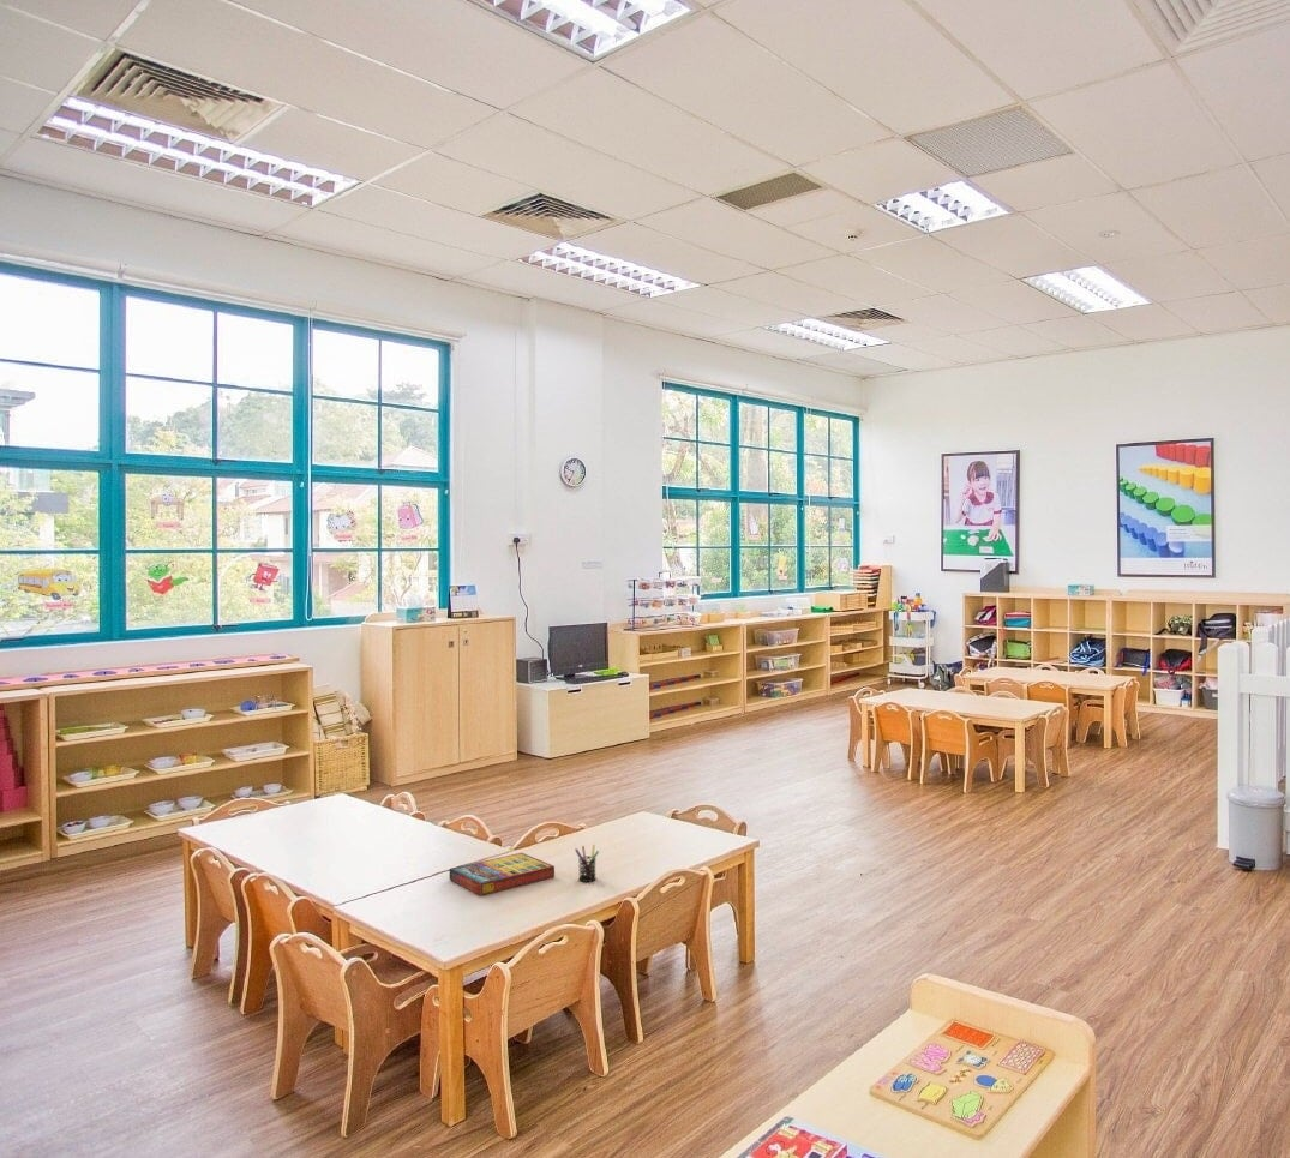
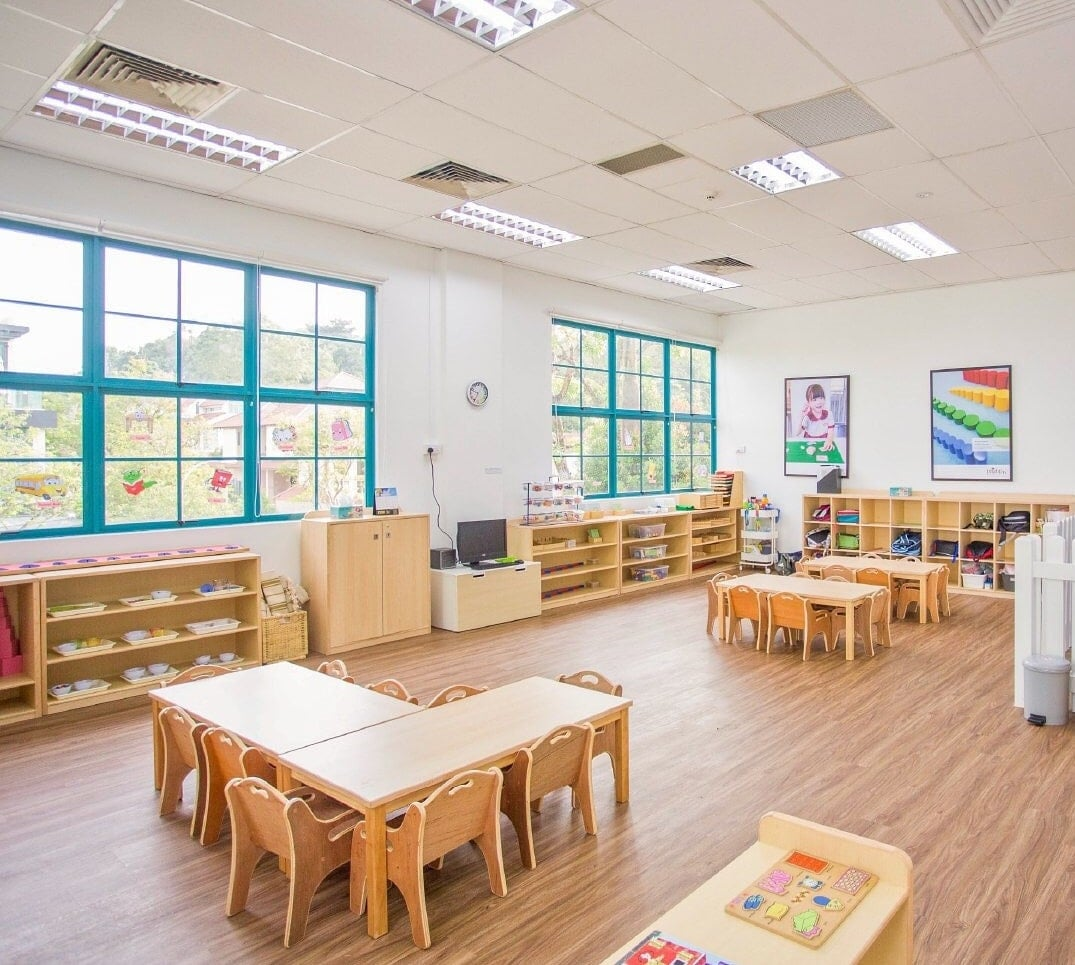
- pen holder (588, 862)
- game compilation box (502, 872)
